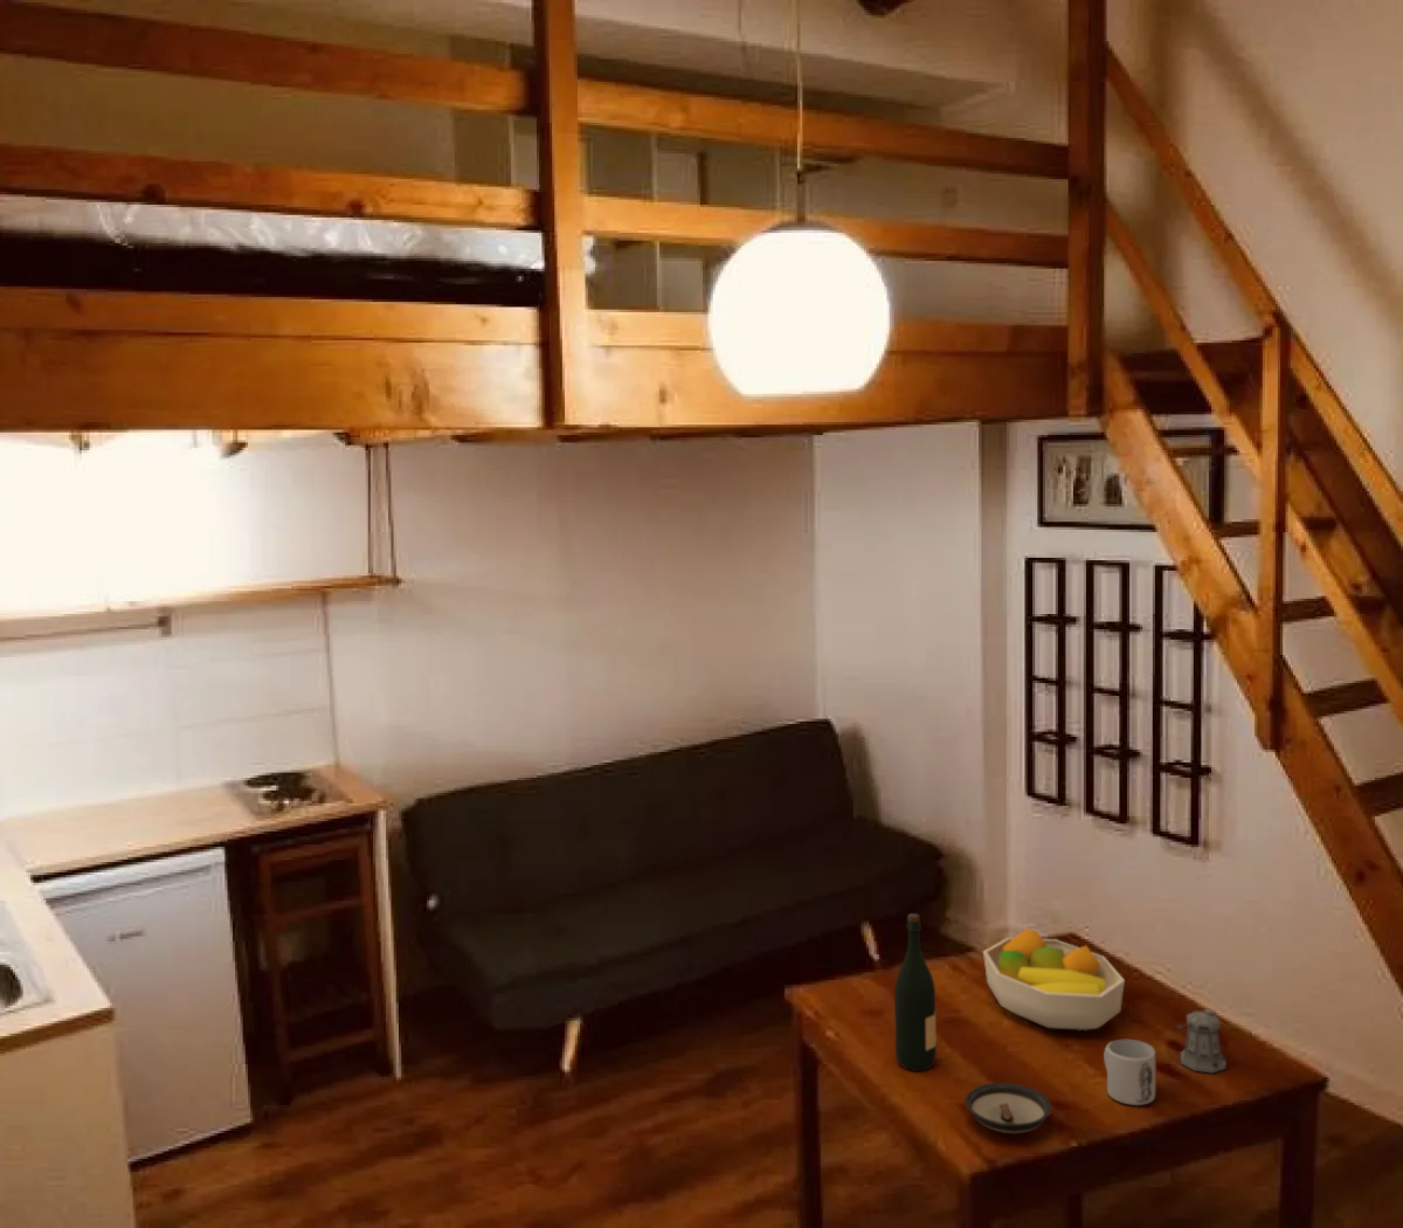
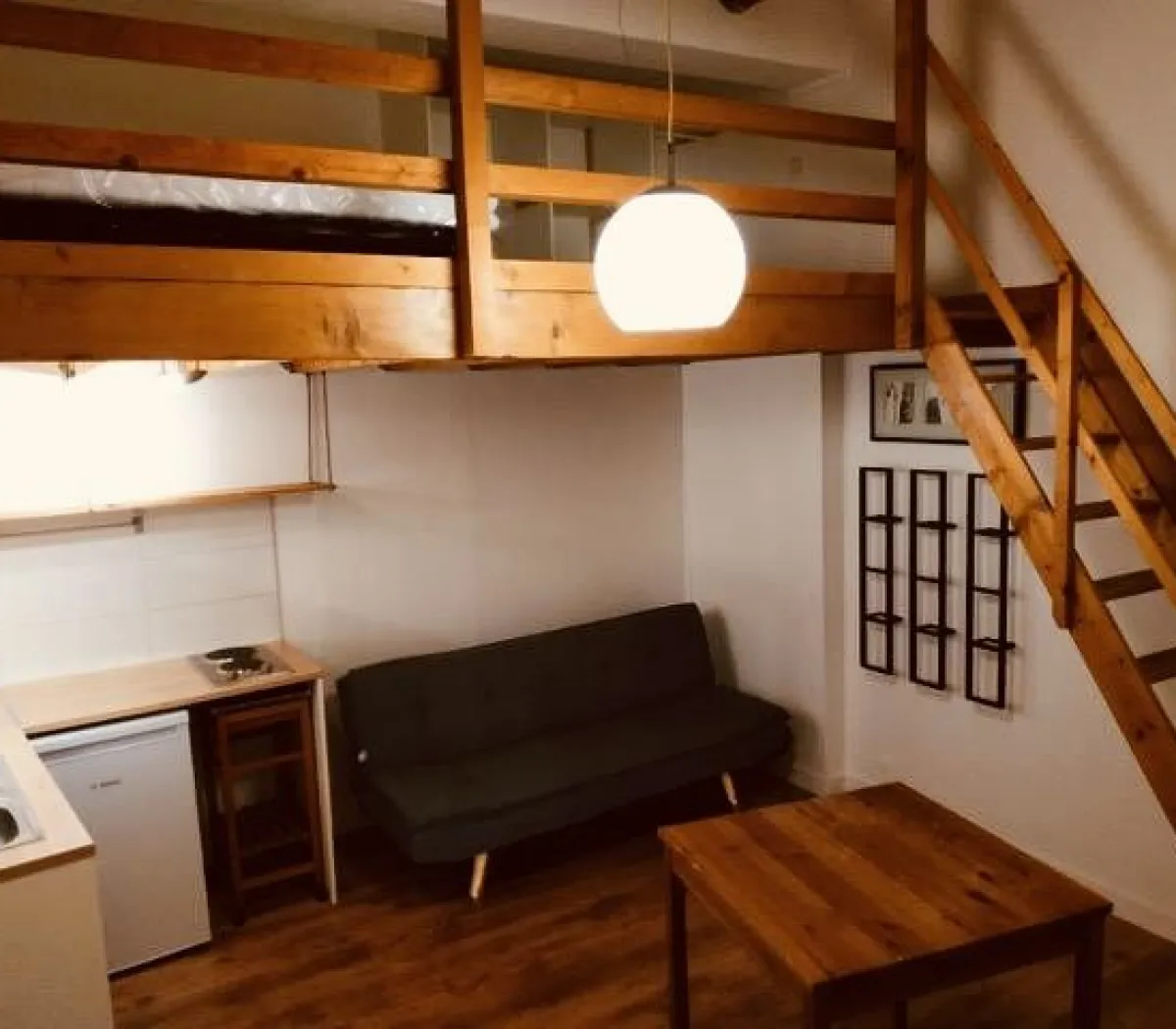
- pepper shaker (1198, 1037)
- mug (1125, 1068)
- saucer (1008, 1112)
- wine bottle (914, 988)
- fruit bowl (1051, 976)
